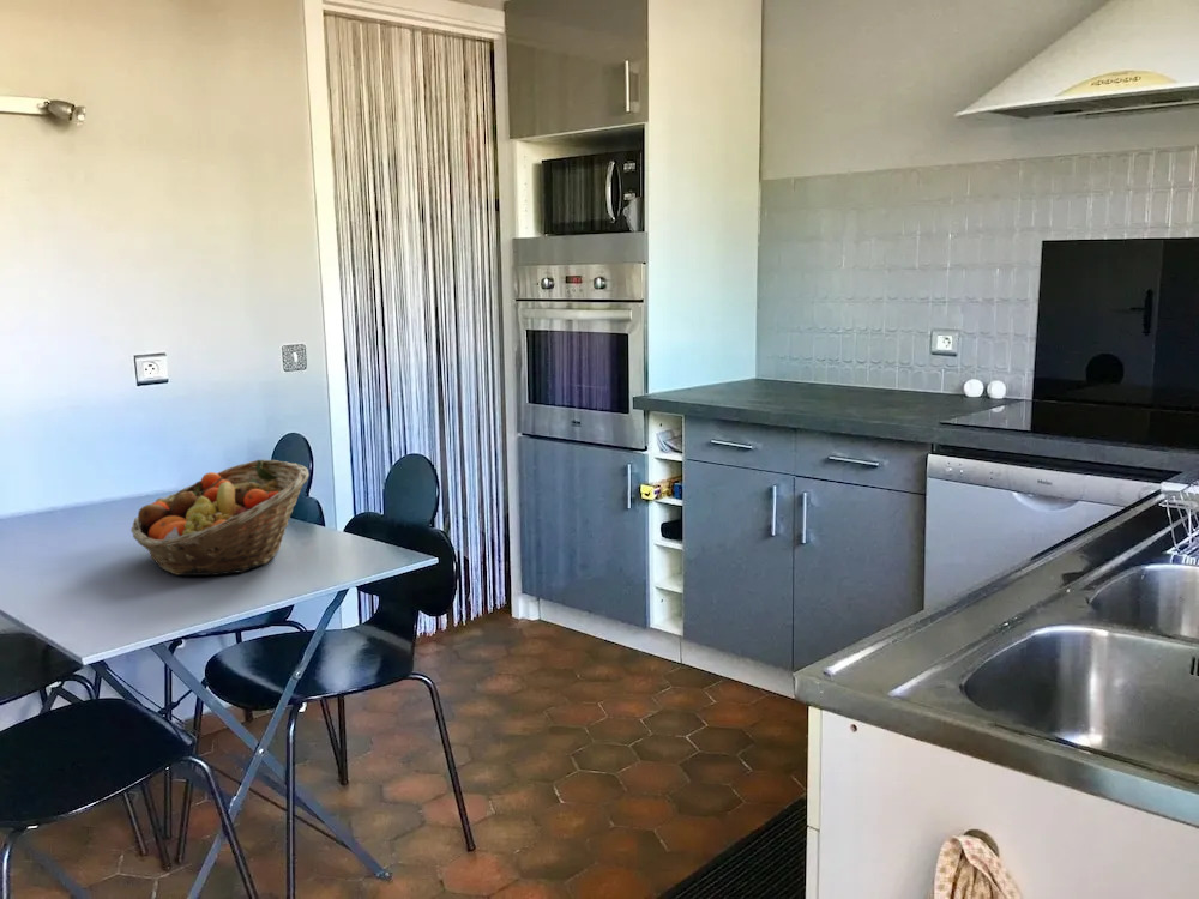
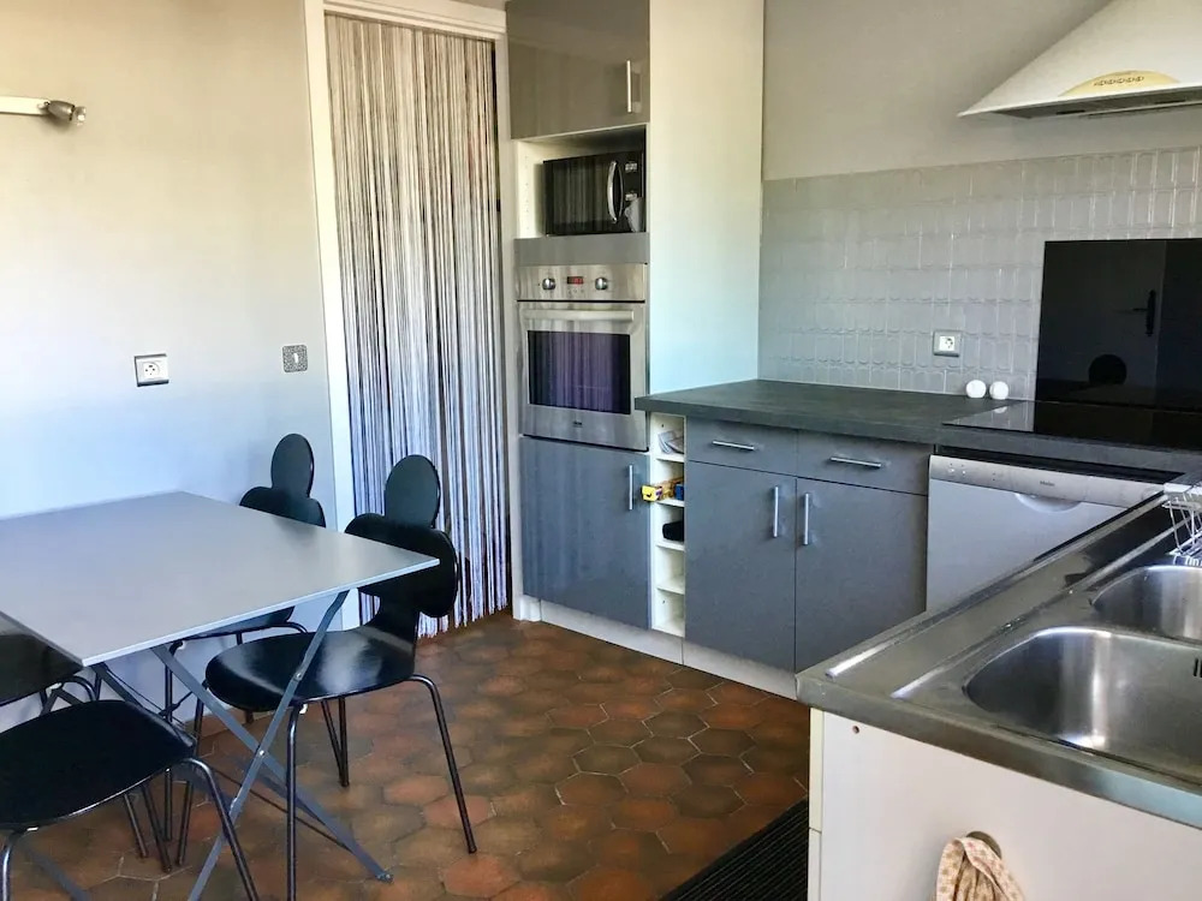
- fruit basket (222, 514)
